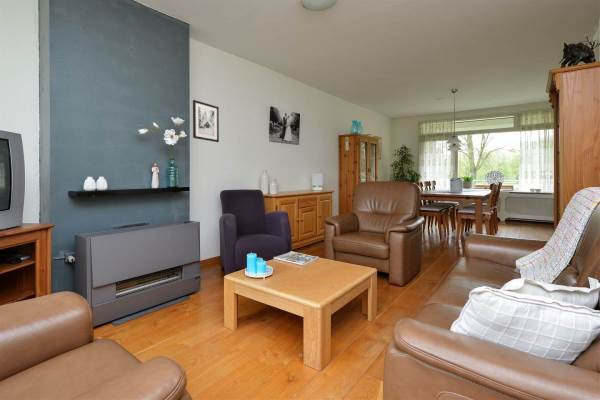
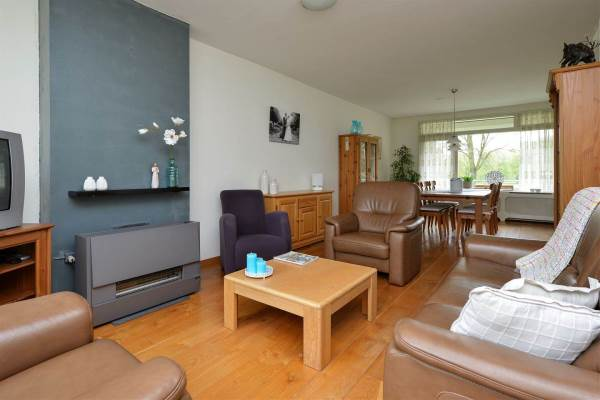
- wall art (206, 121)
